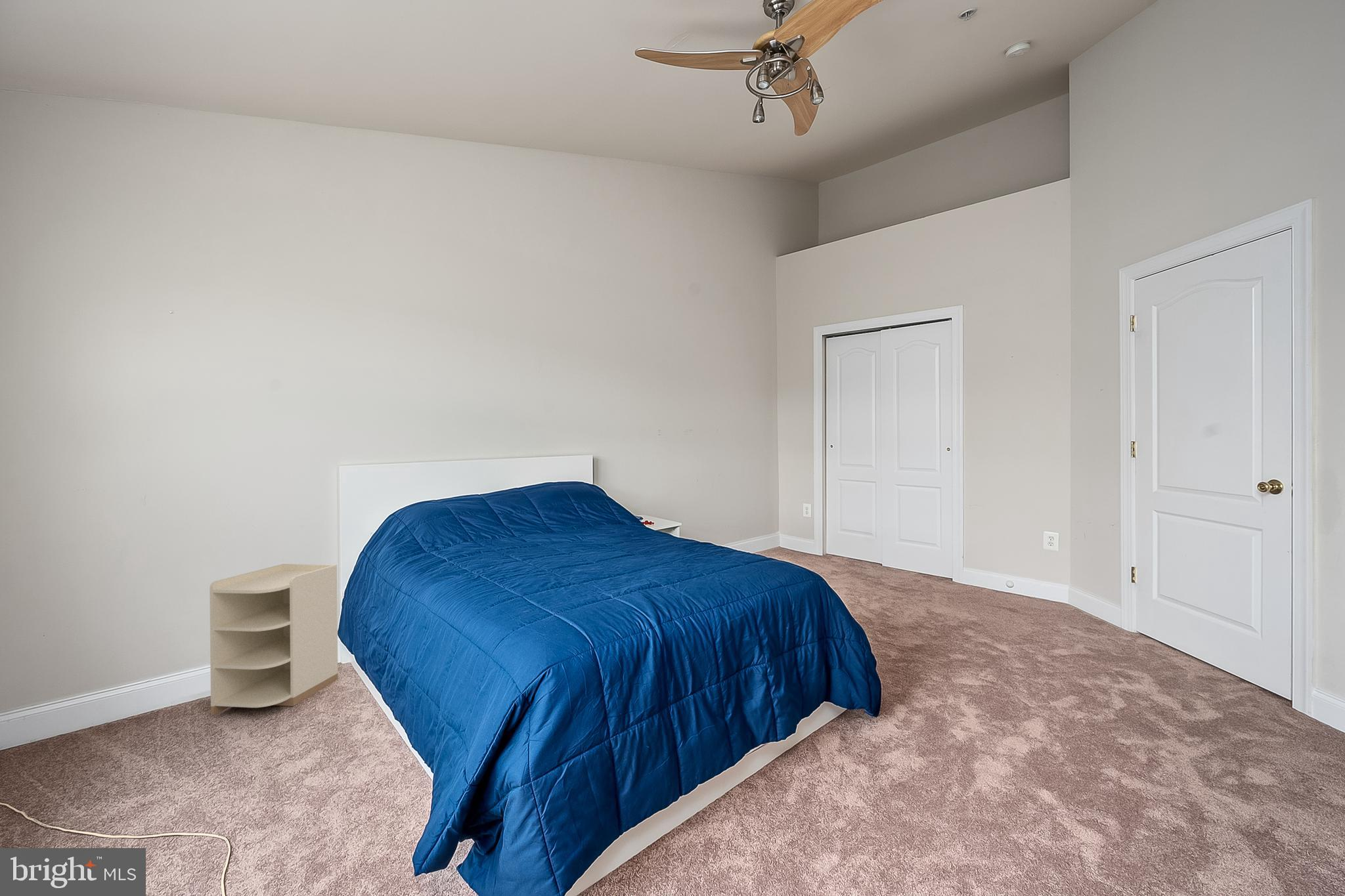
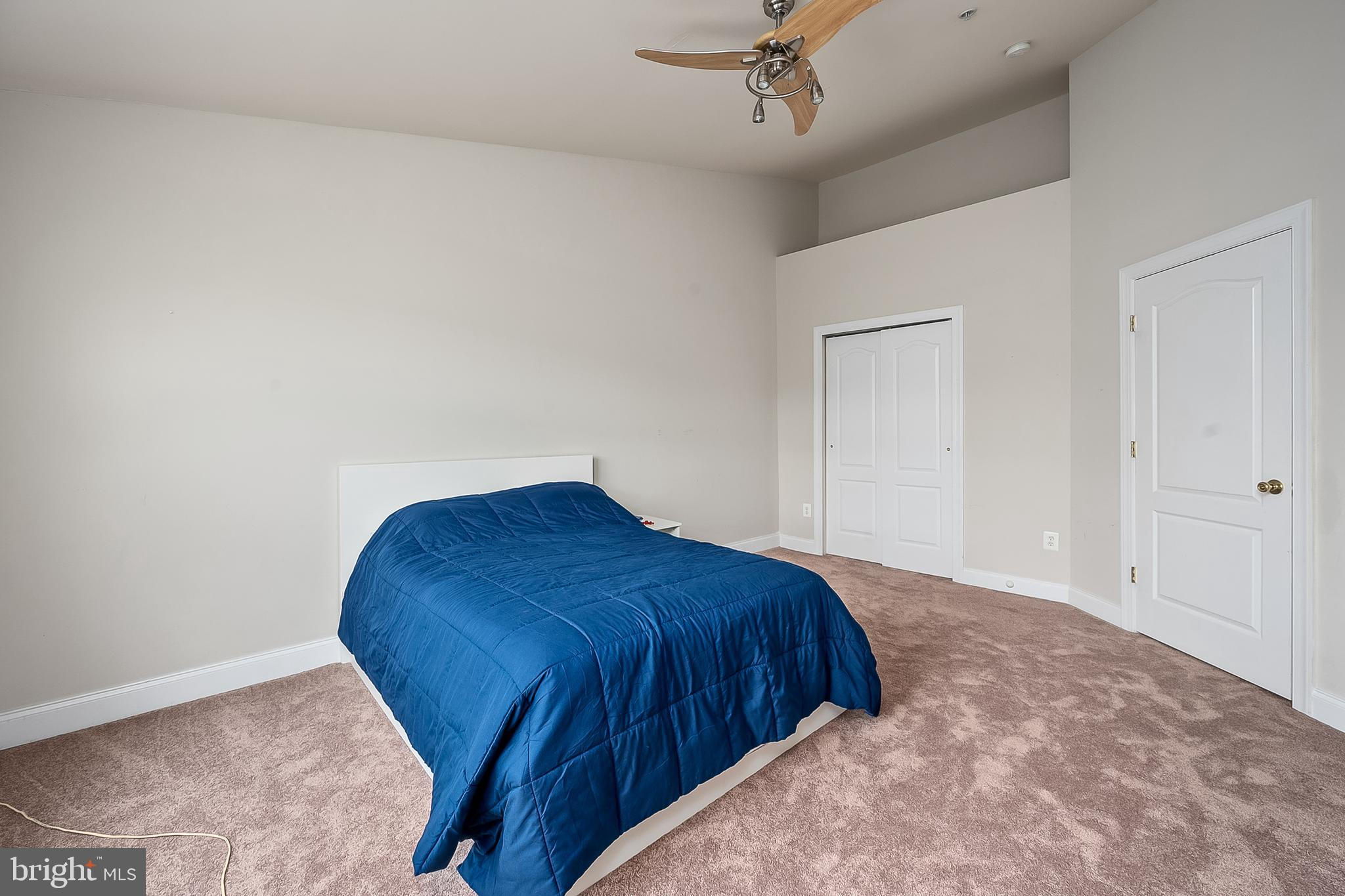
- nightstand (277, 633)
